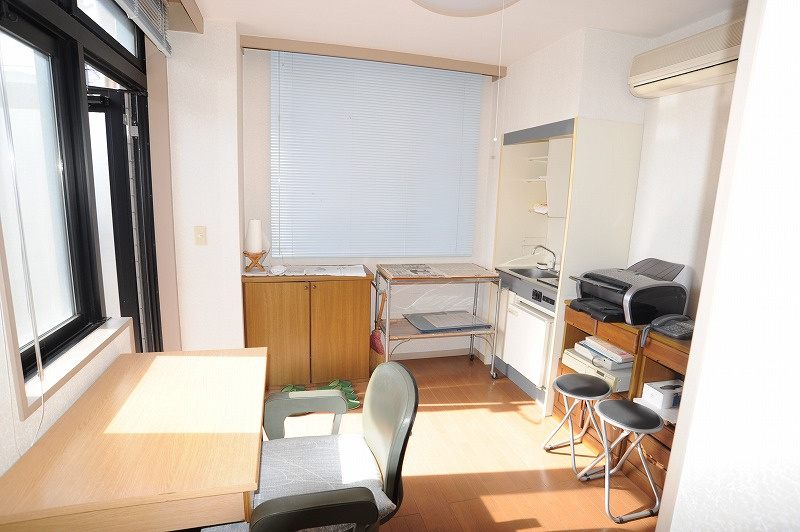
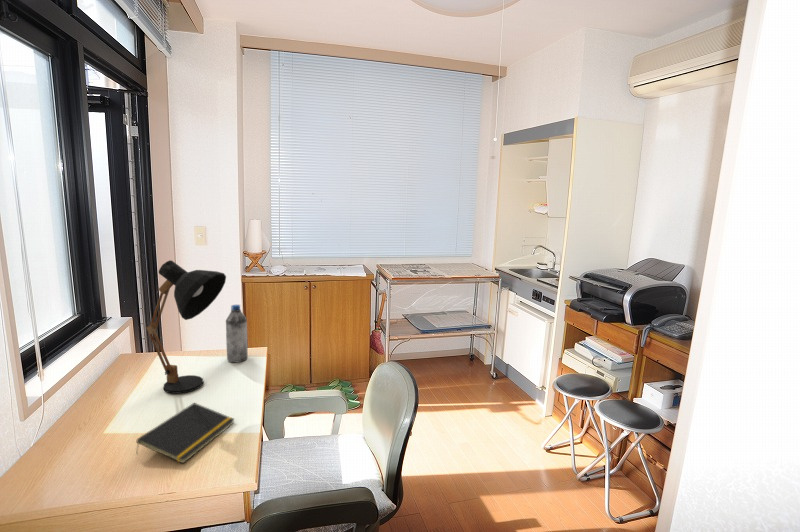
+ notepad (189, 430)
+ water bottle (236, 332)
+ desk lamp (185, 319)
